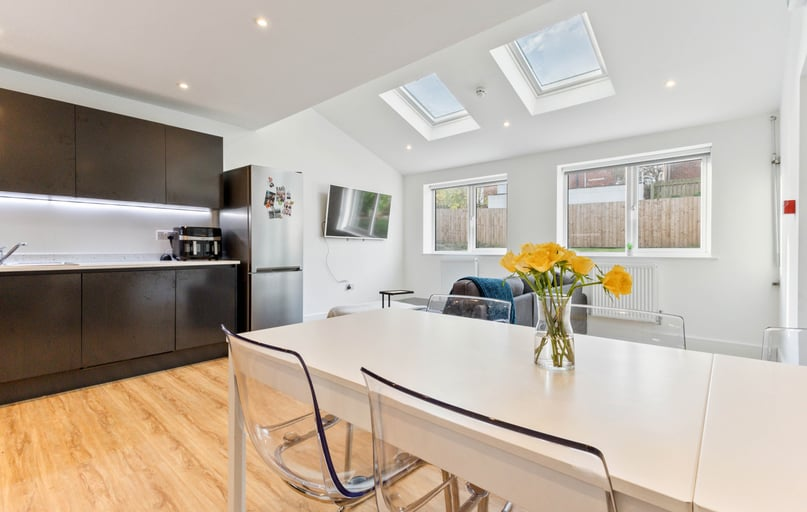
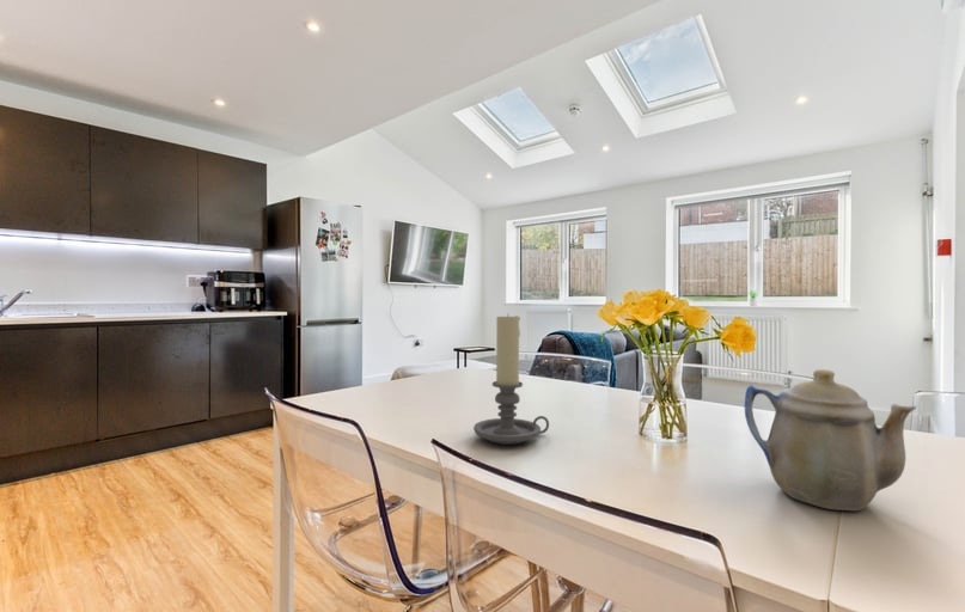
+ teapot (822, 433)
+ candle holder (513, 375)
